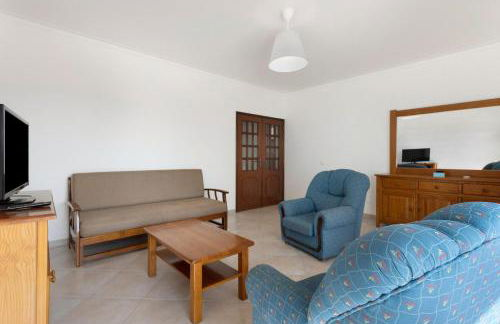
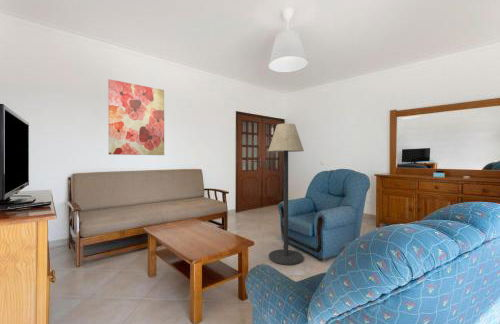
+ floor lamp (285, 191)
+ wall art (138, 120)
